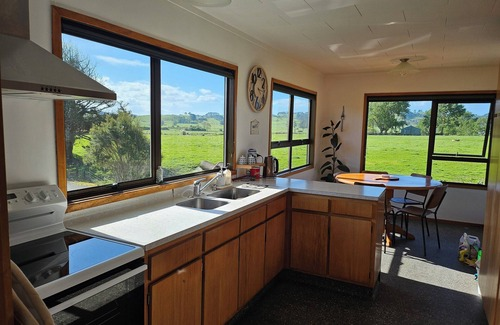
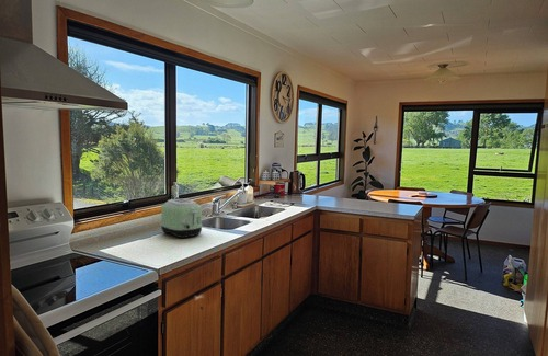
+ toaster (182, 217)
